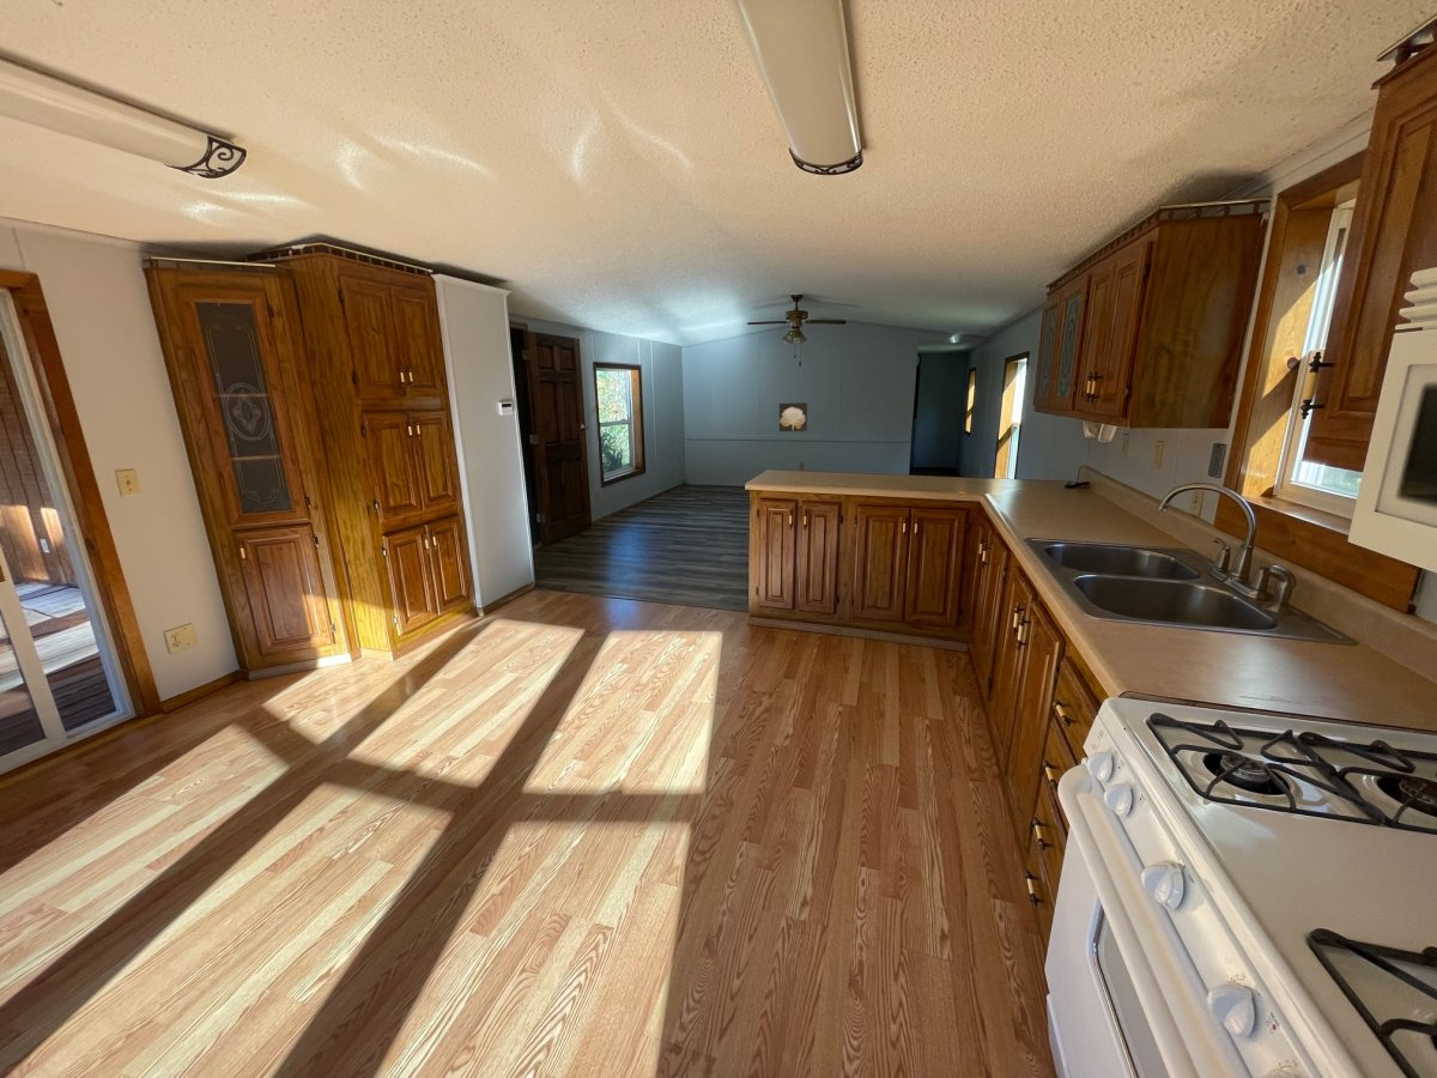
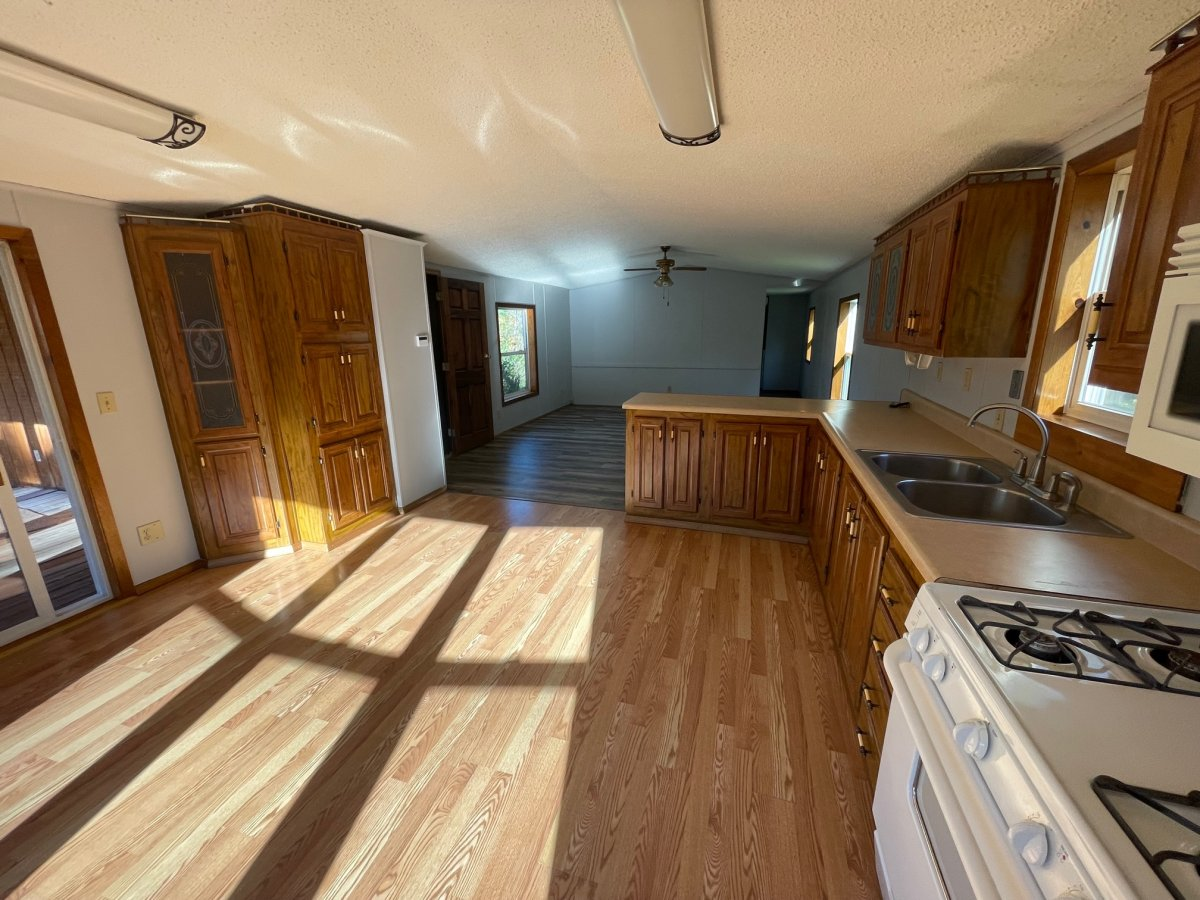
- wall art (793, 417)
